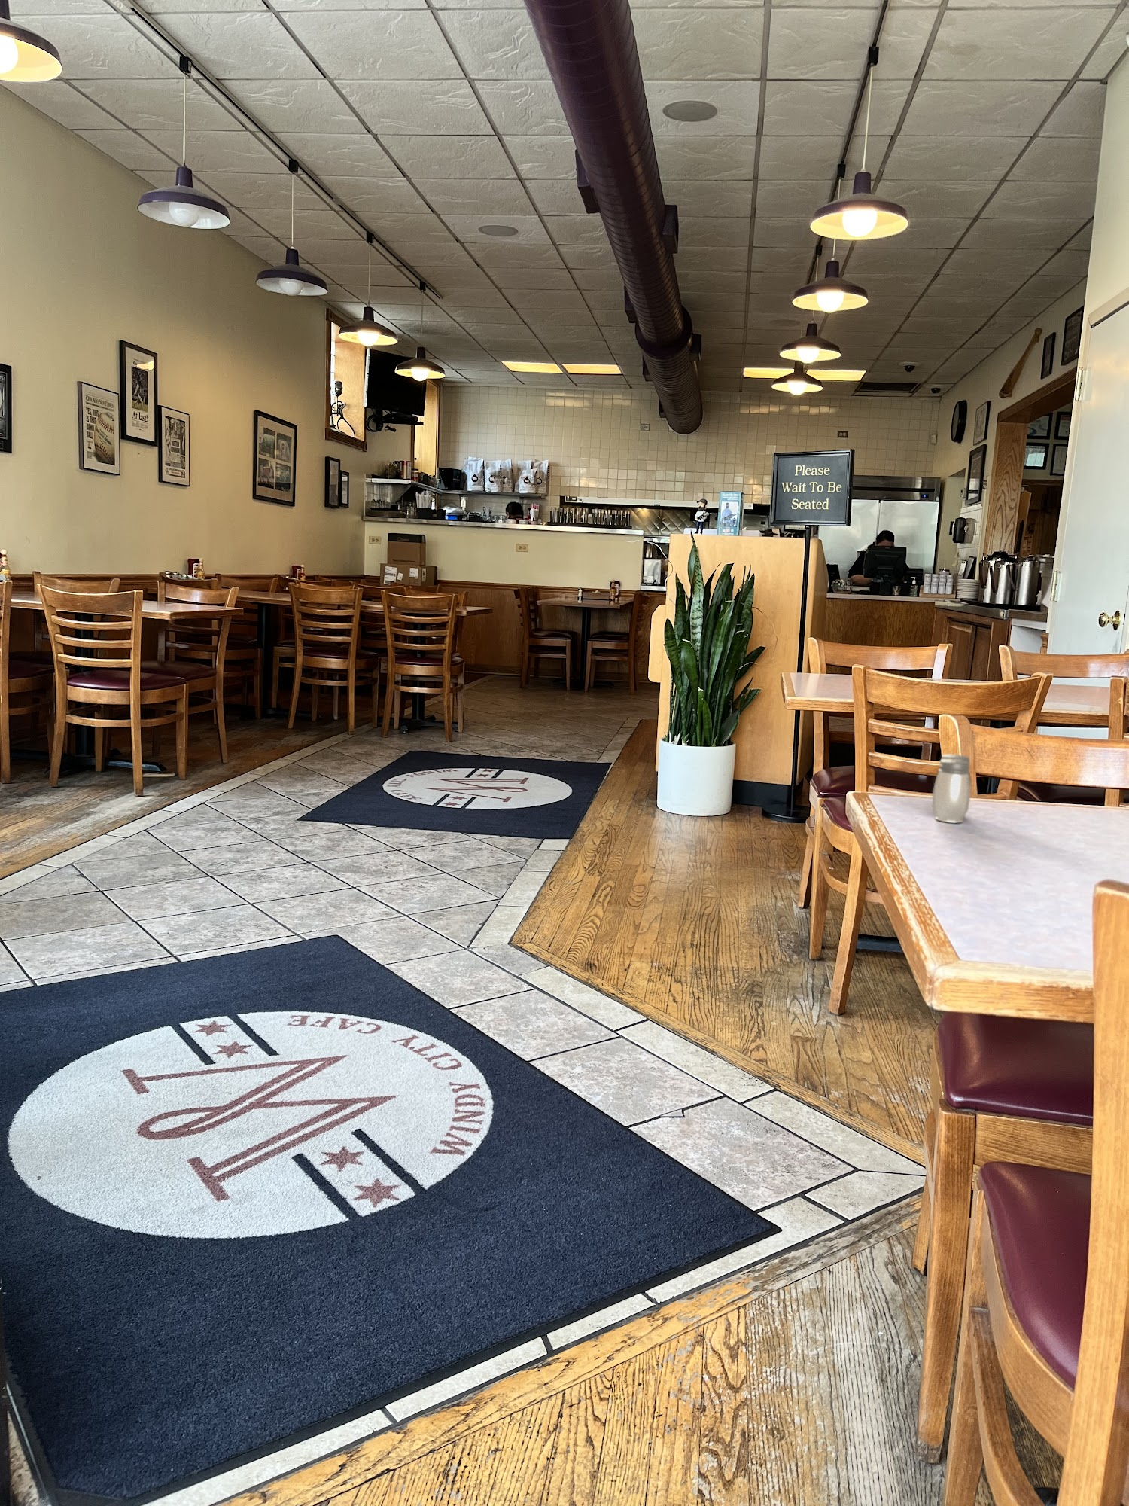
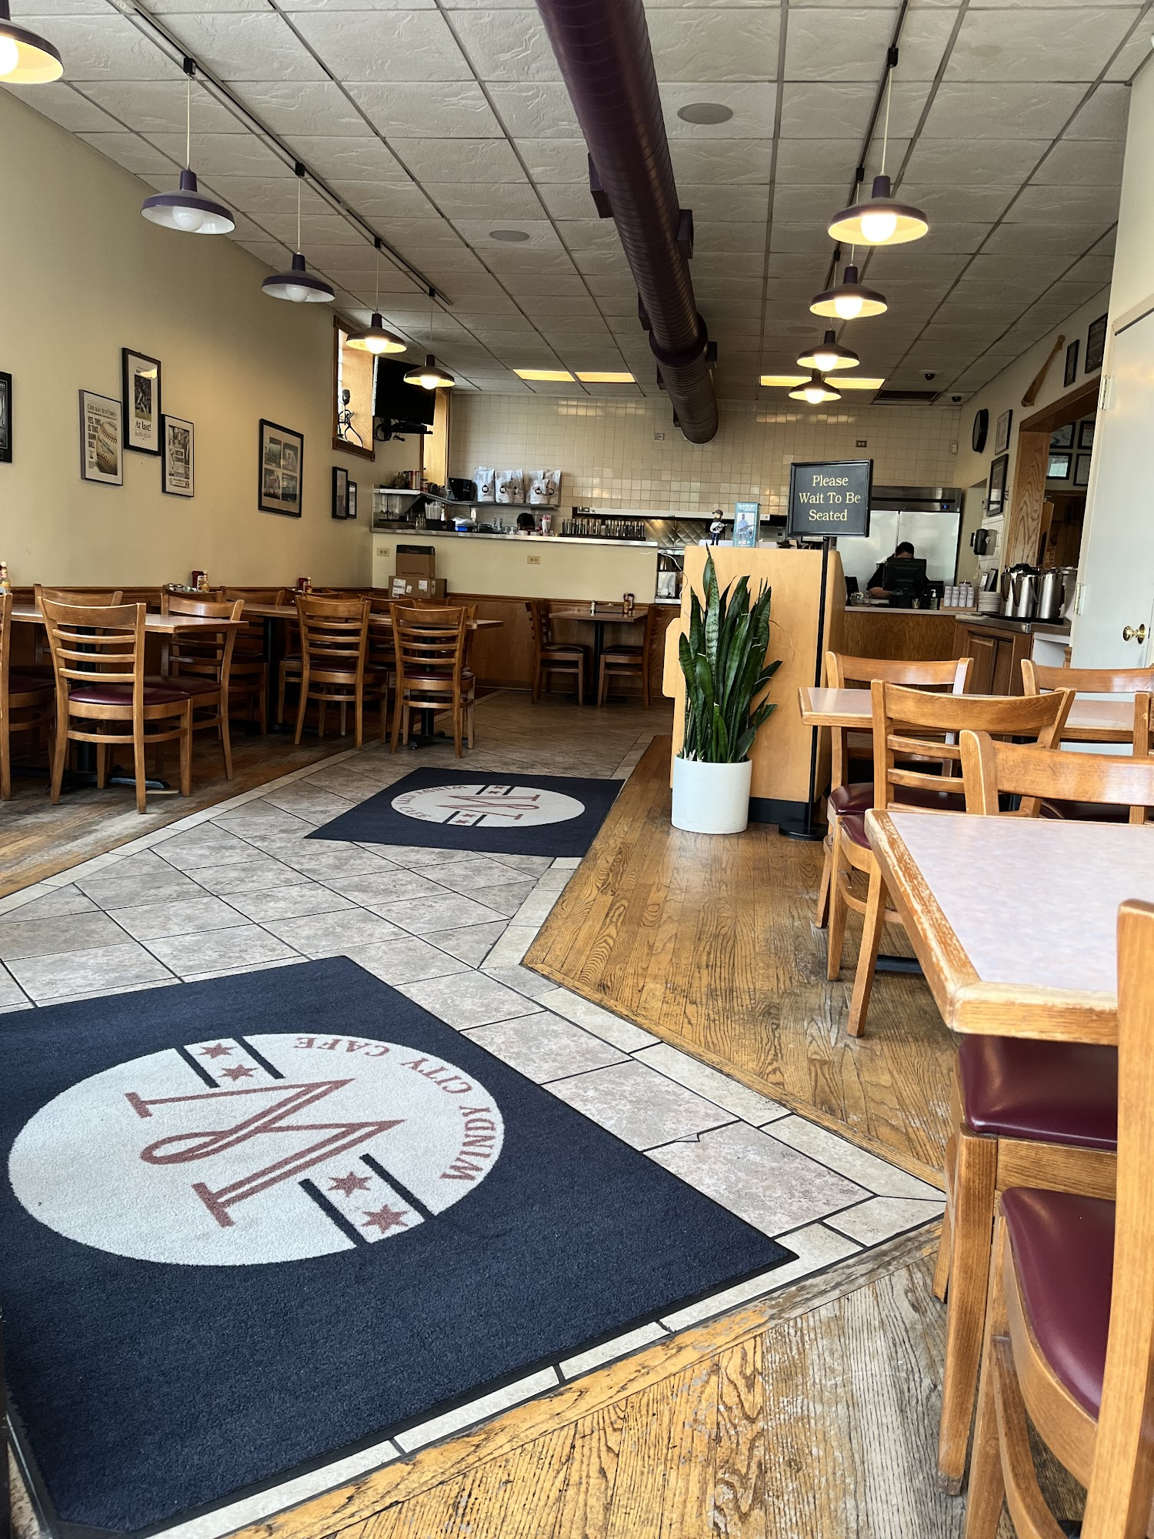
- salt and pepper shaker (952, 786)
